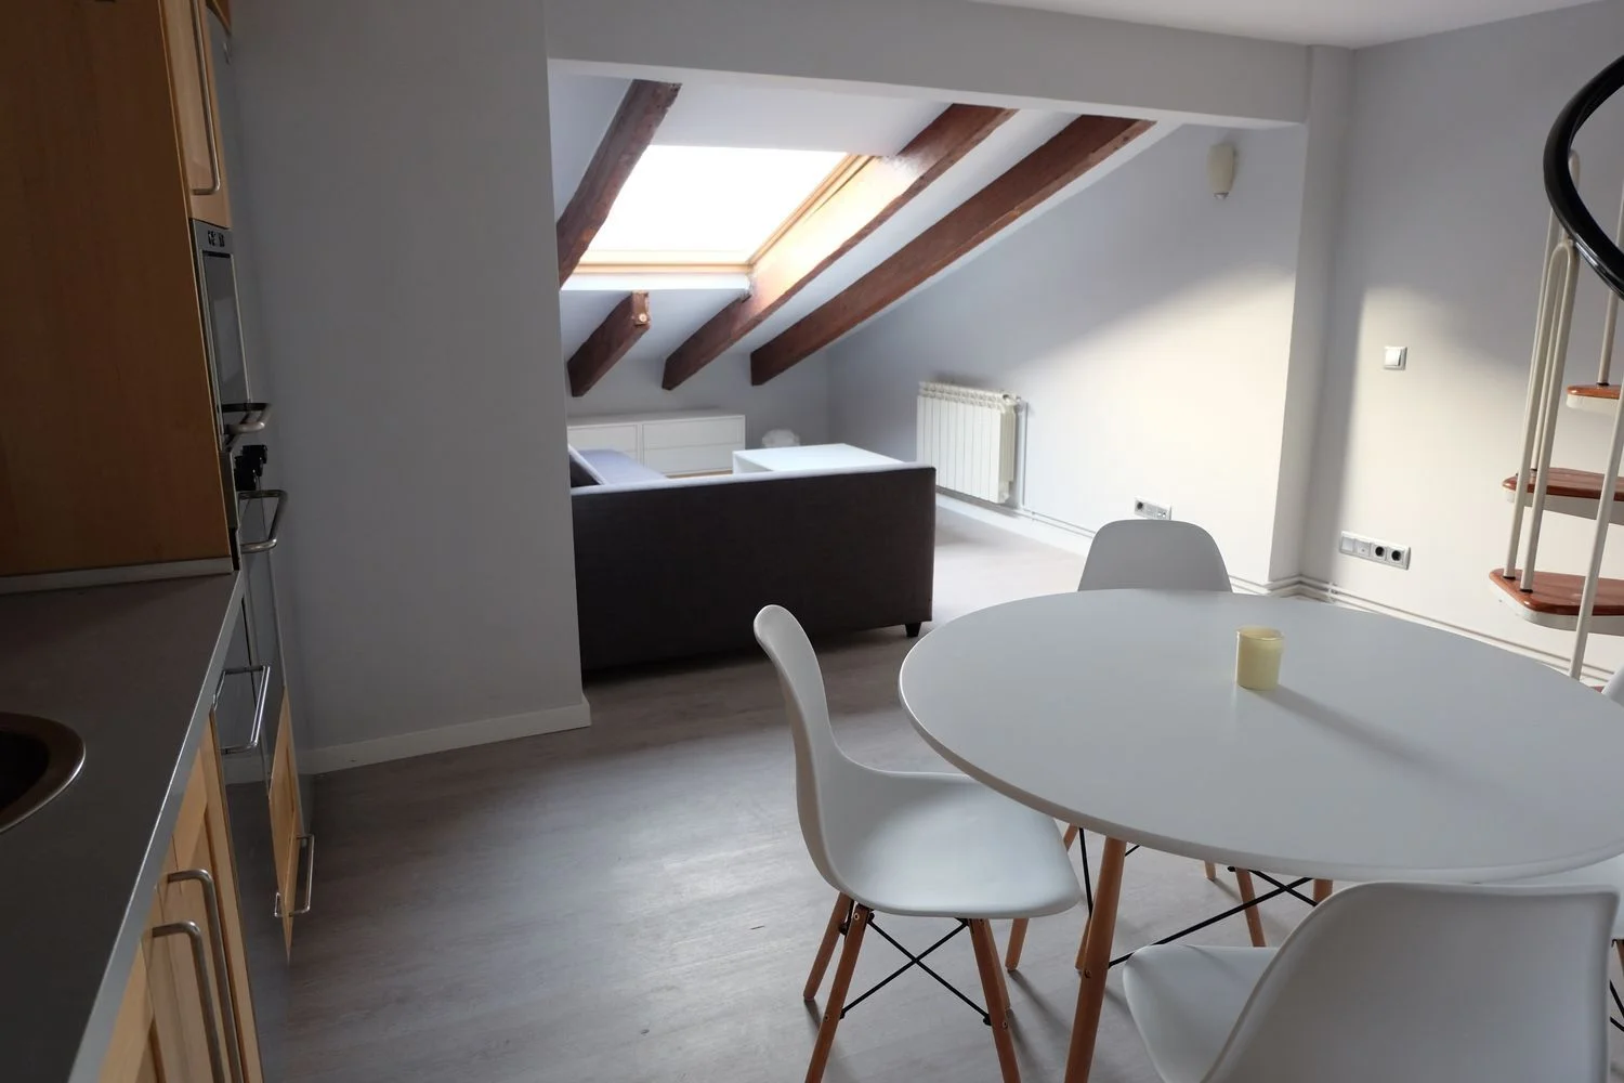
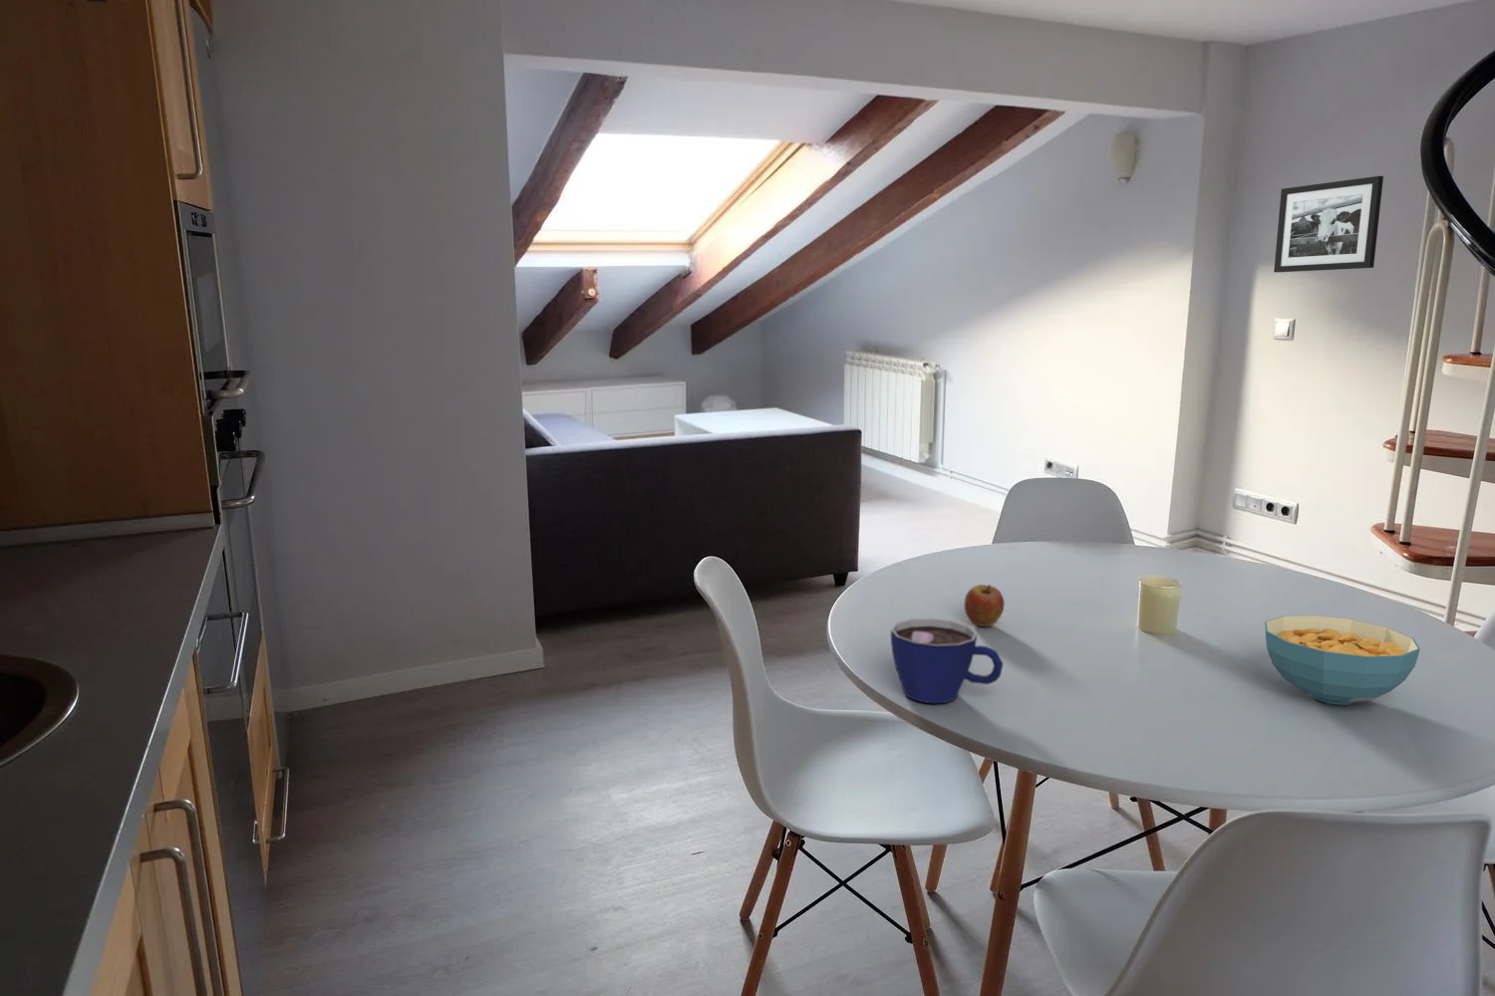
+ picture frame (1326, 226)
+ cereal bowl (1336, 666)
+ fruit (983, 602)
+ cup (945, 664)
